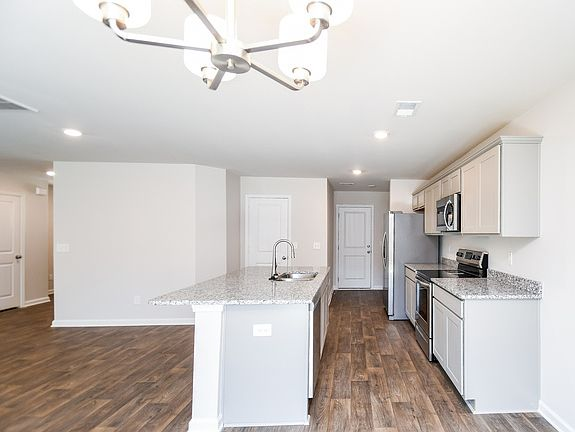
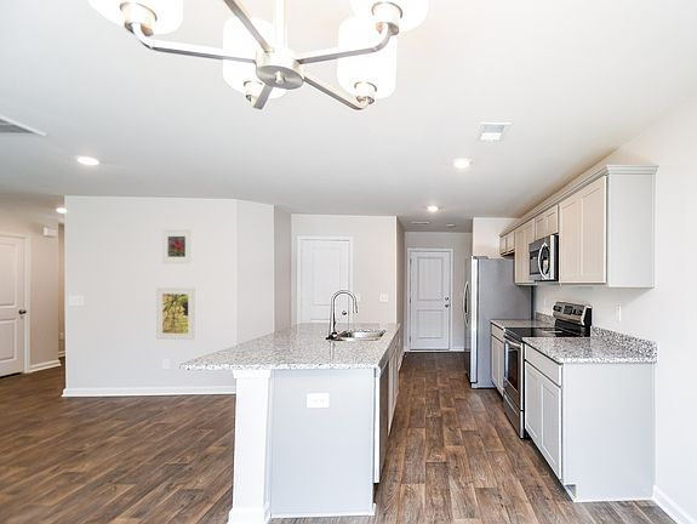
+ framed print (175, 313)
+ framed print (176, 246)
